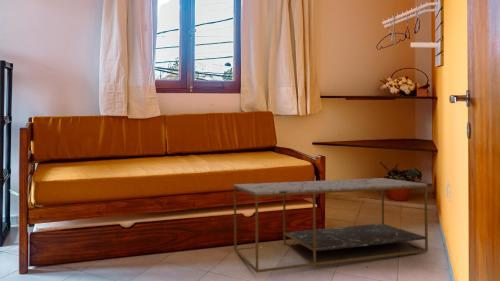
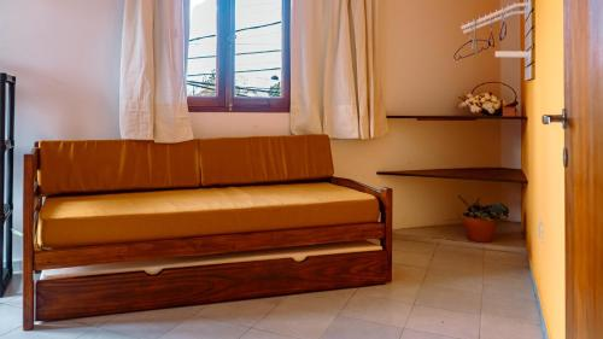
- coffee table (329, 228)
